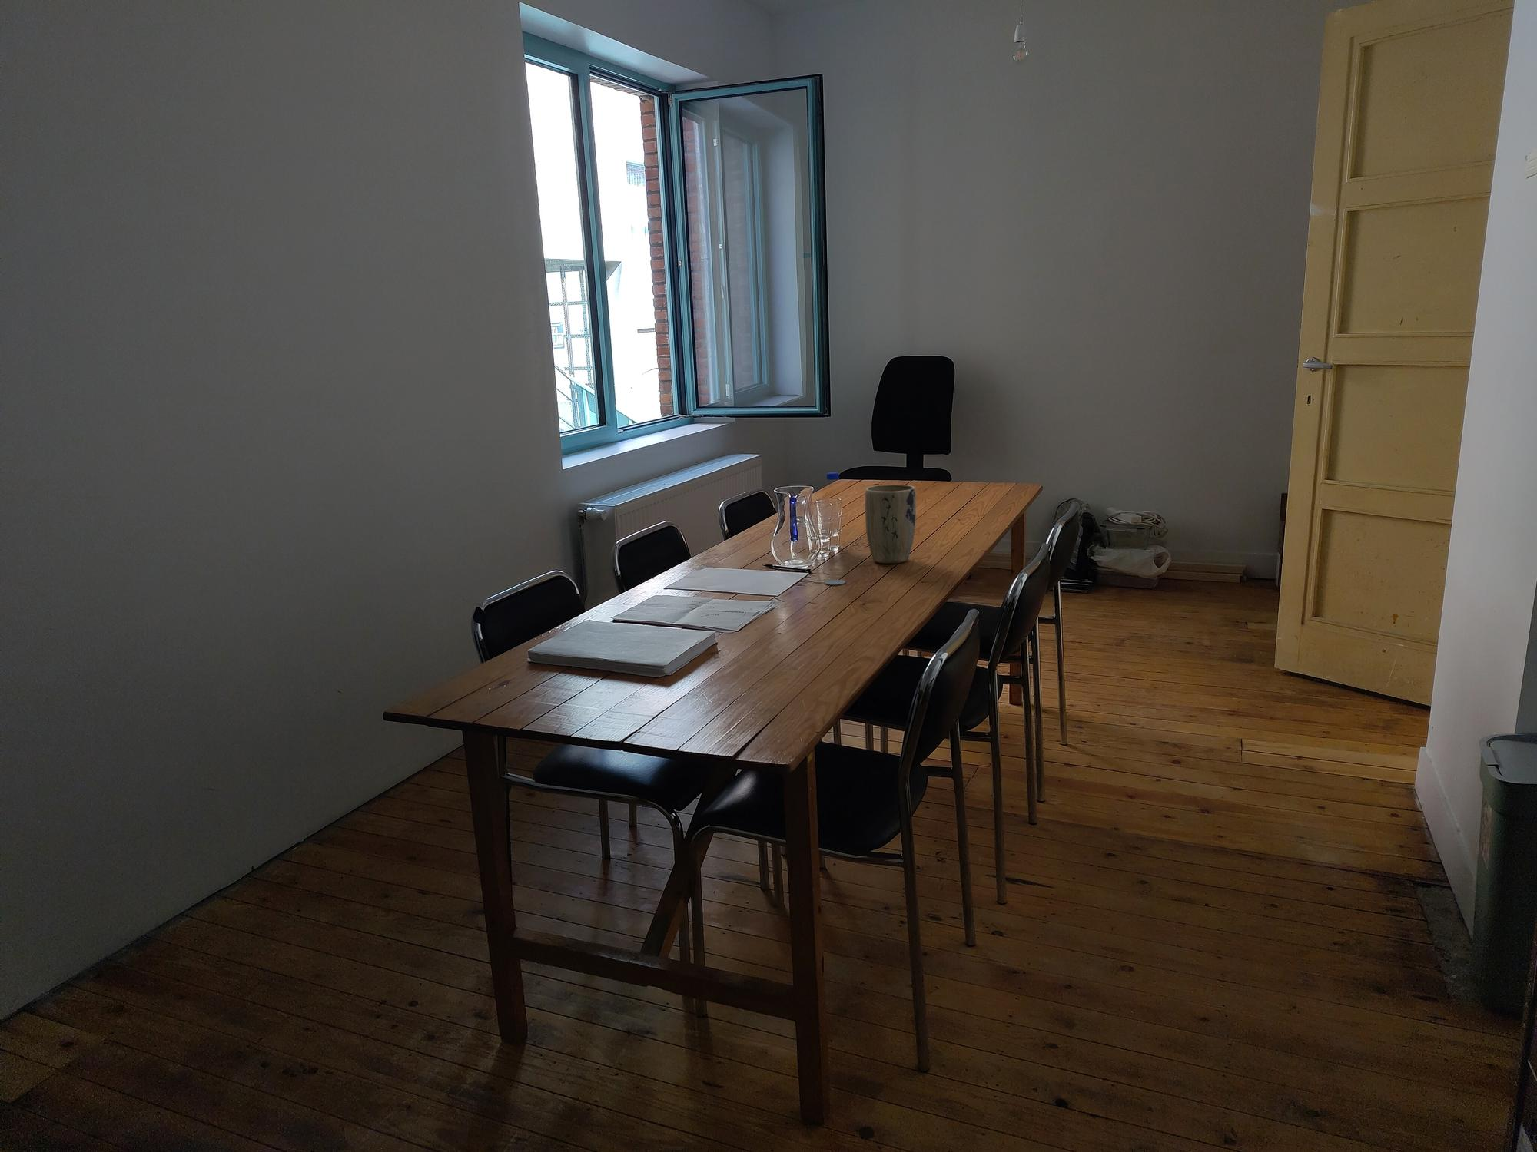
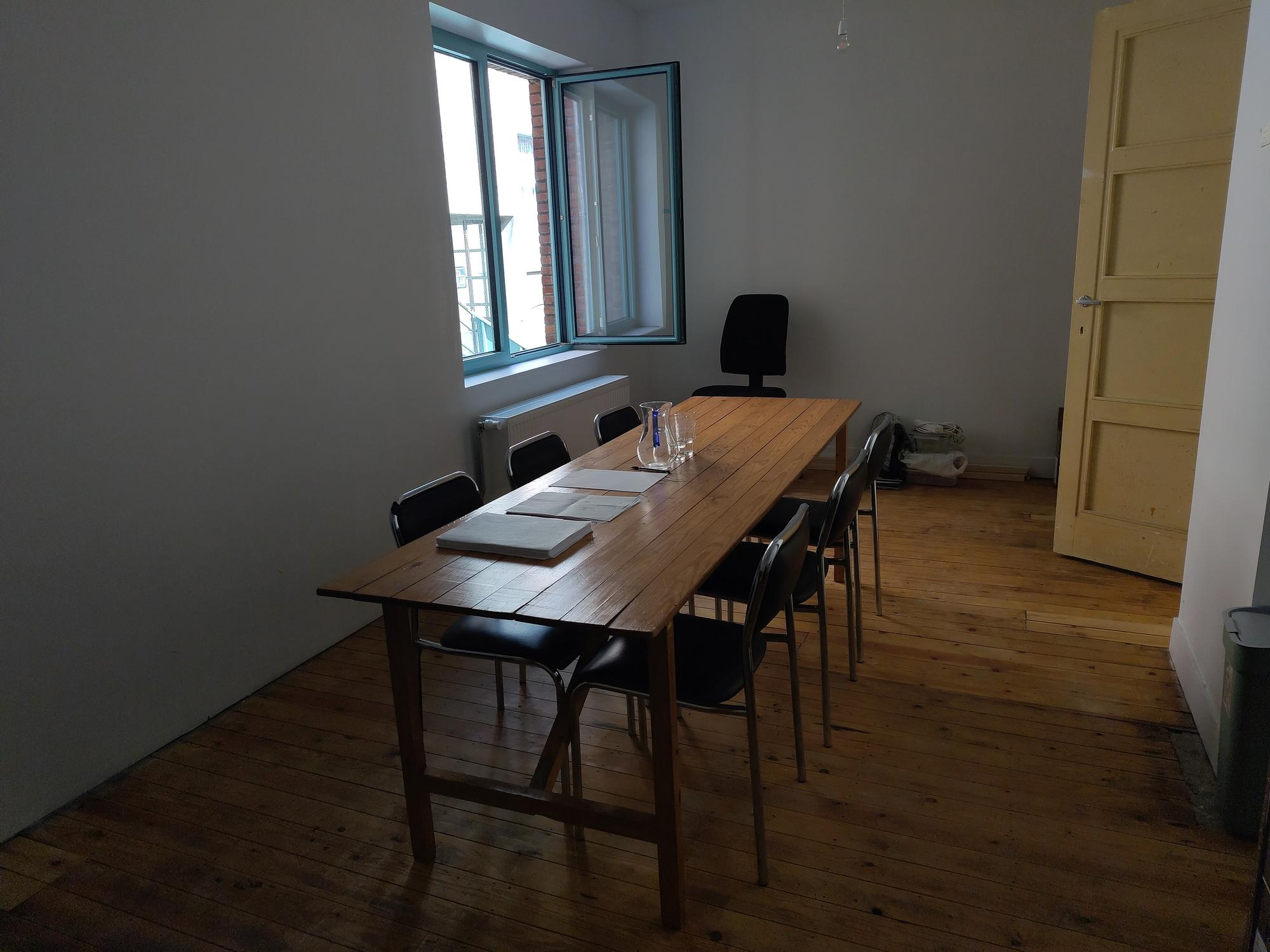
- water bottle (833, 480)
- plant pot (891, 524)
